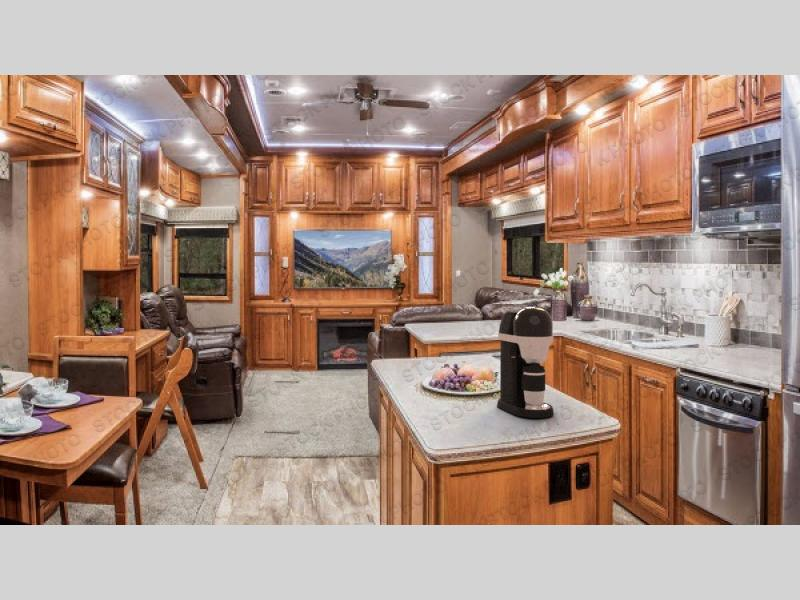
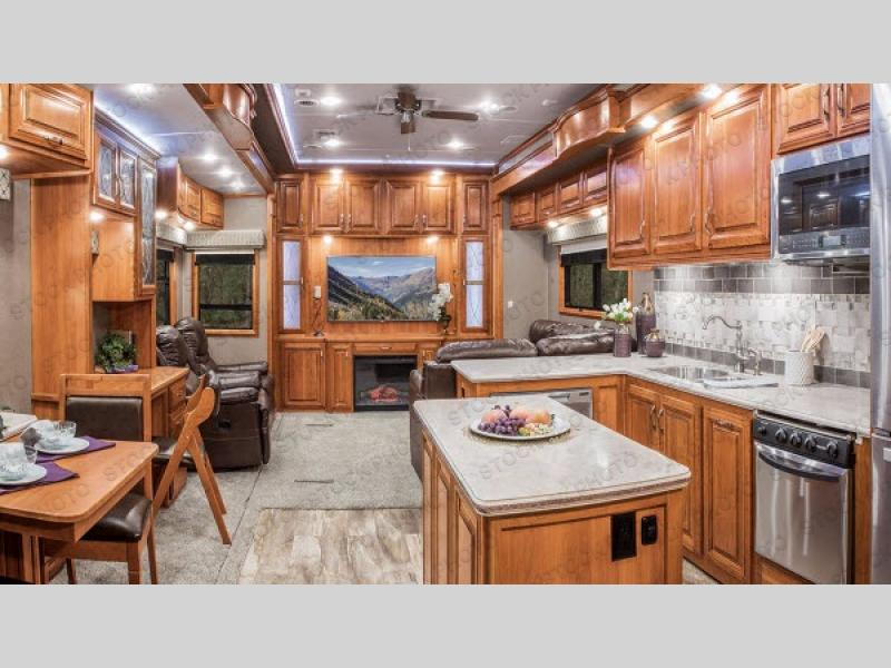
- coffee maker (524, 358)
